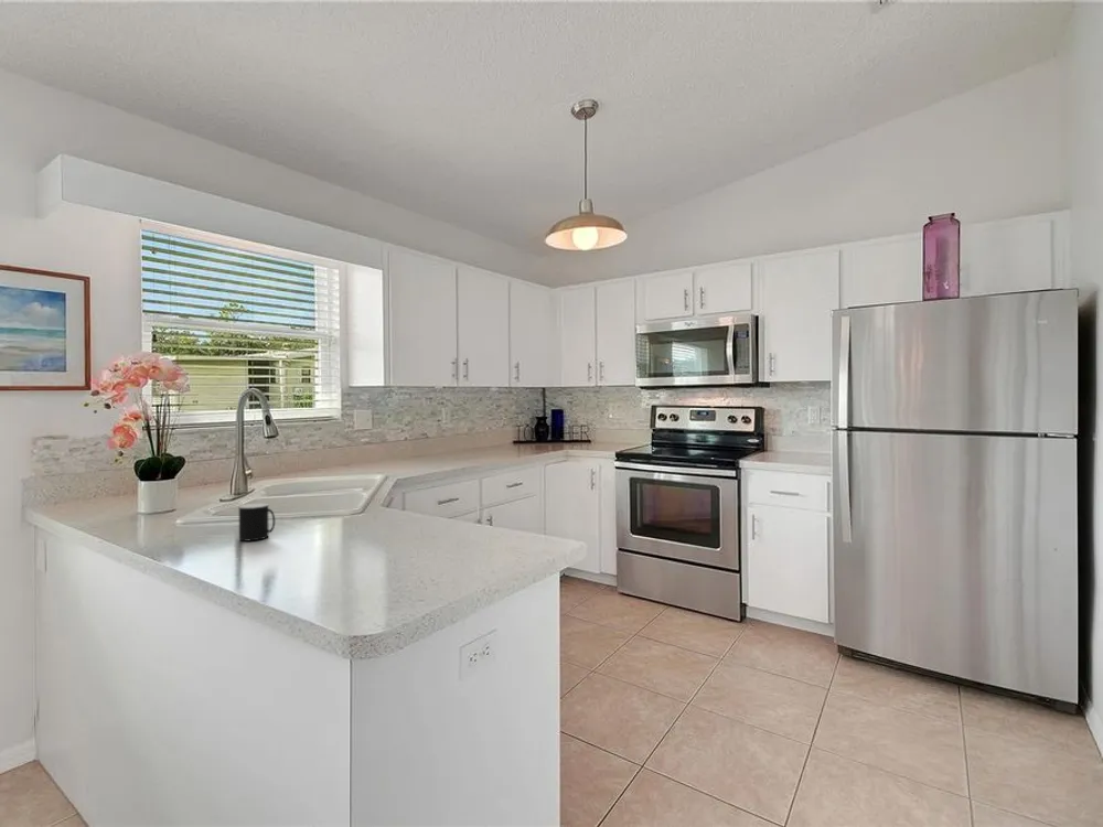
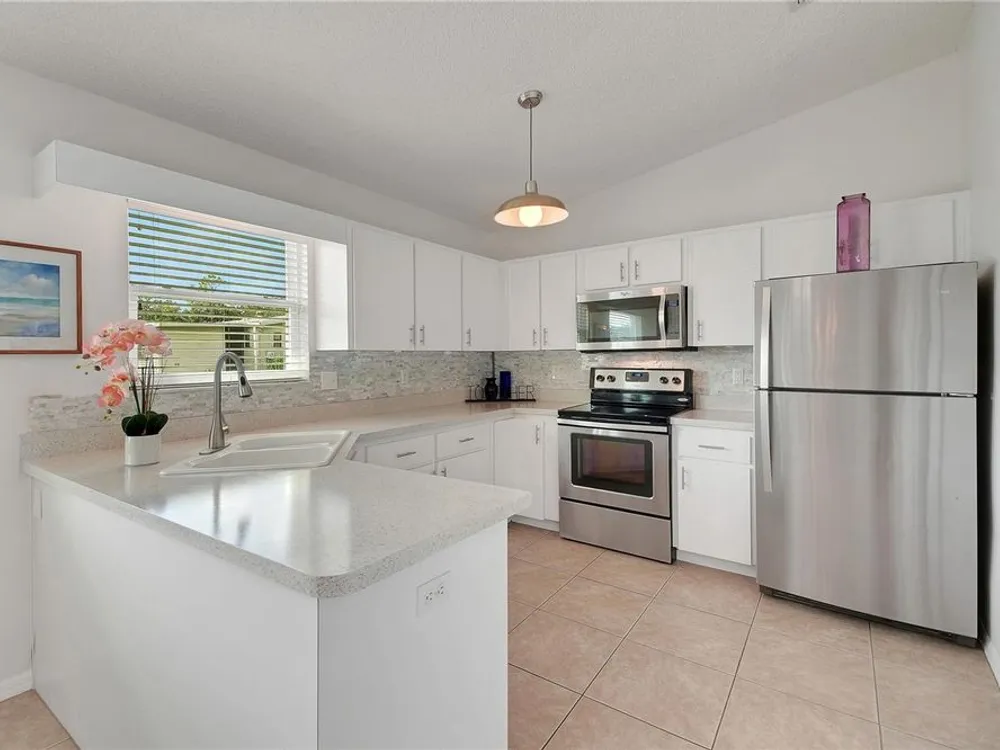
- cup (258, 522)
